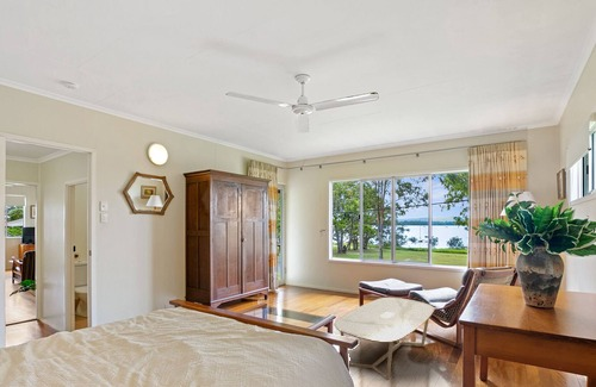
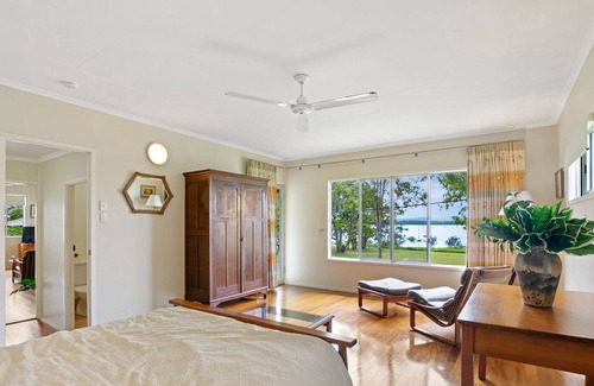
- coffee table (387, 335)
